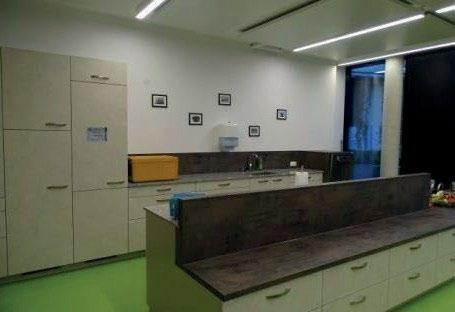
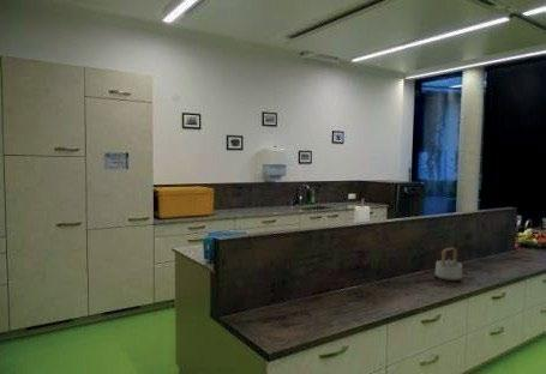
+ teapot (450, 263)
